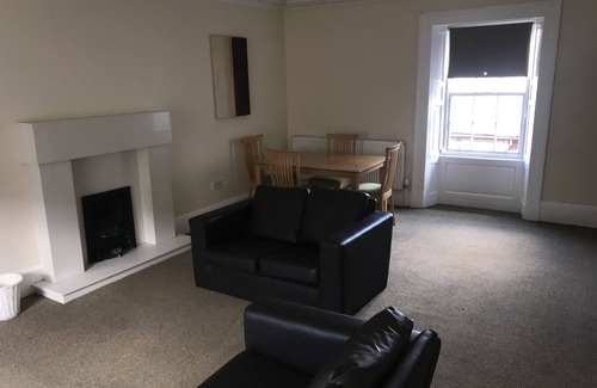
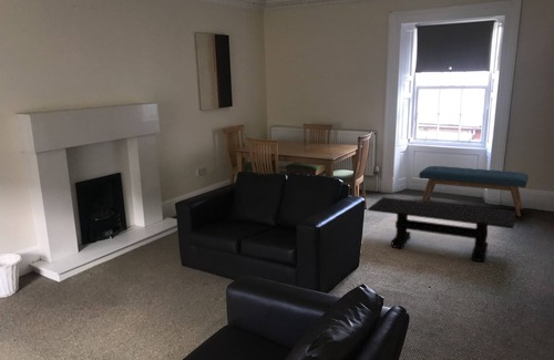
+ bench (471, 186)
+ coffee table (439, 228)
